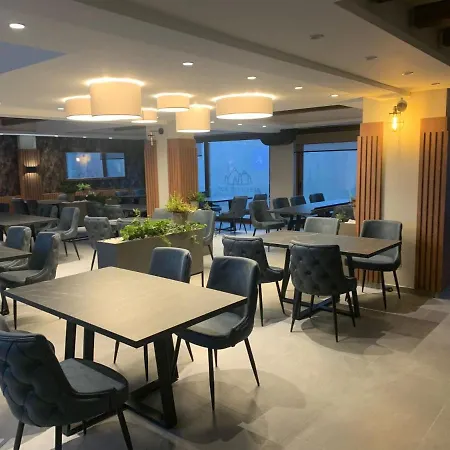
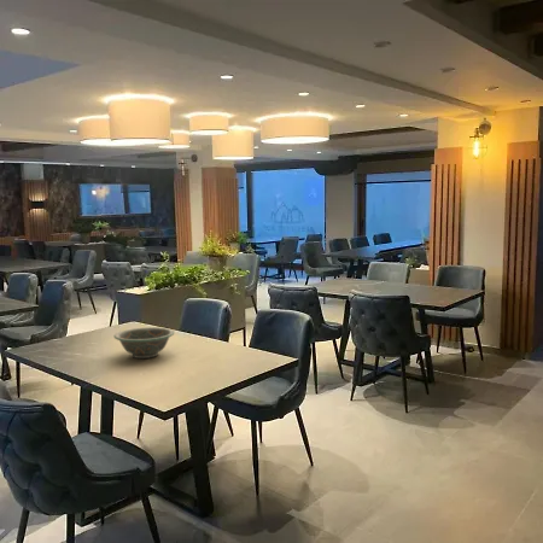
+ decorative bowl (145, 344)
